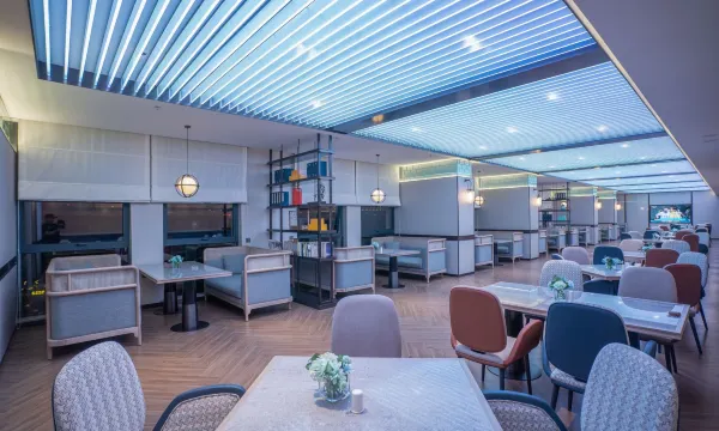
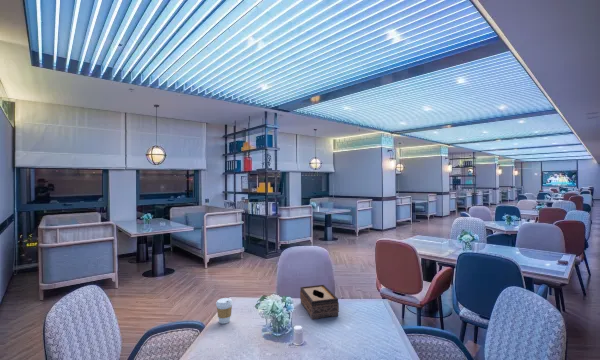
+ coffee cup (224, 310)
+ tissue box (318, 300)
